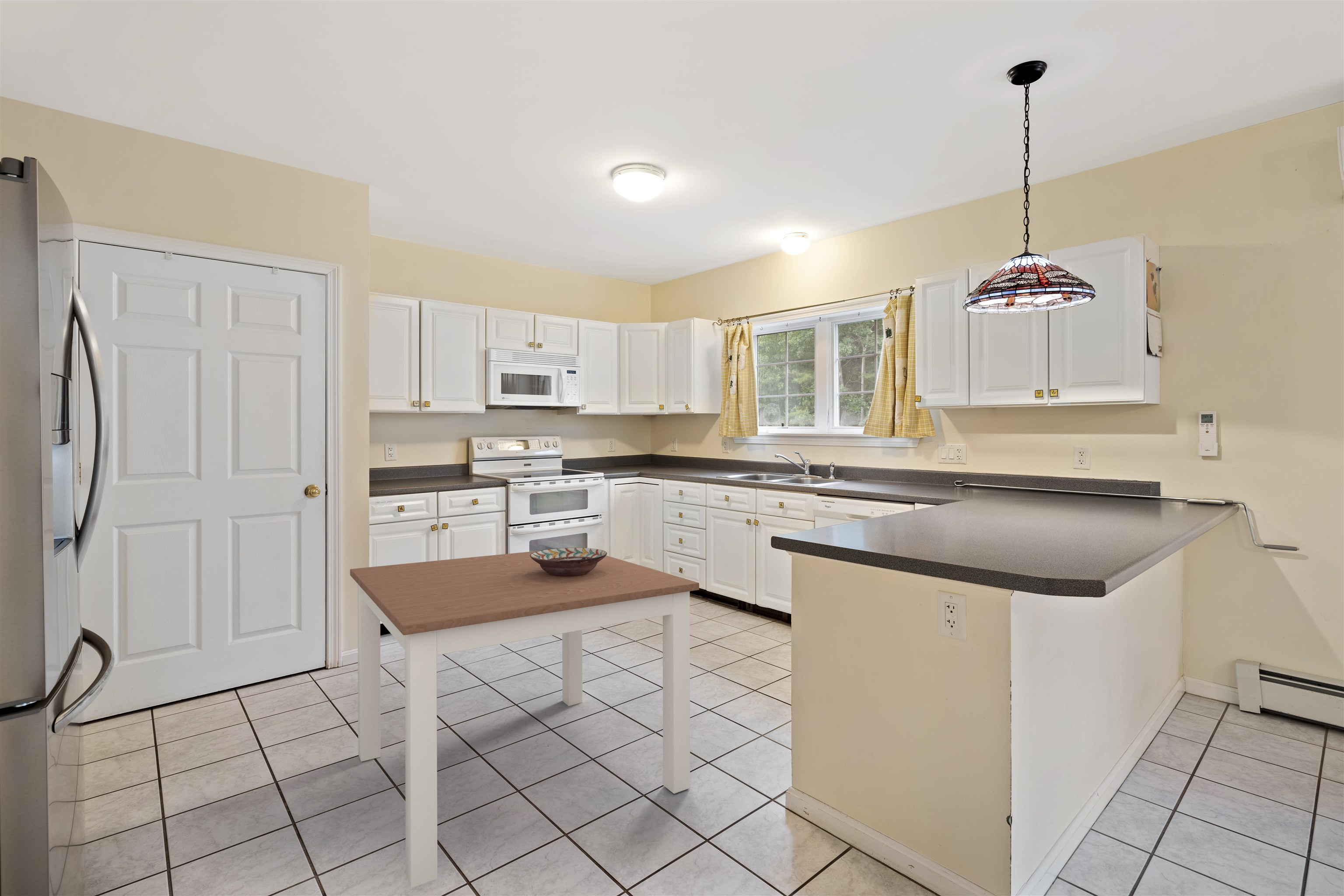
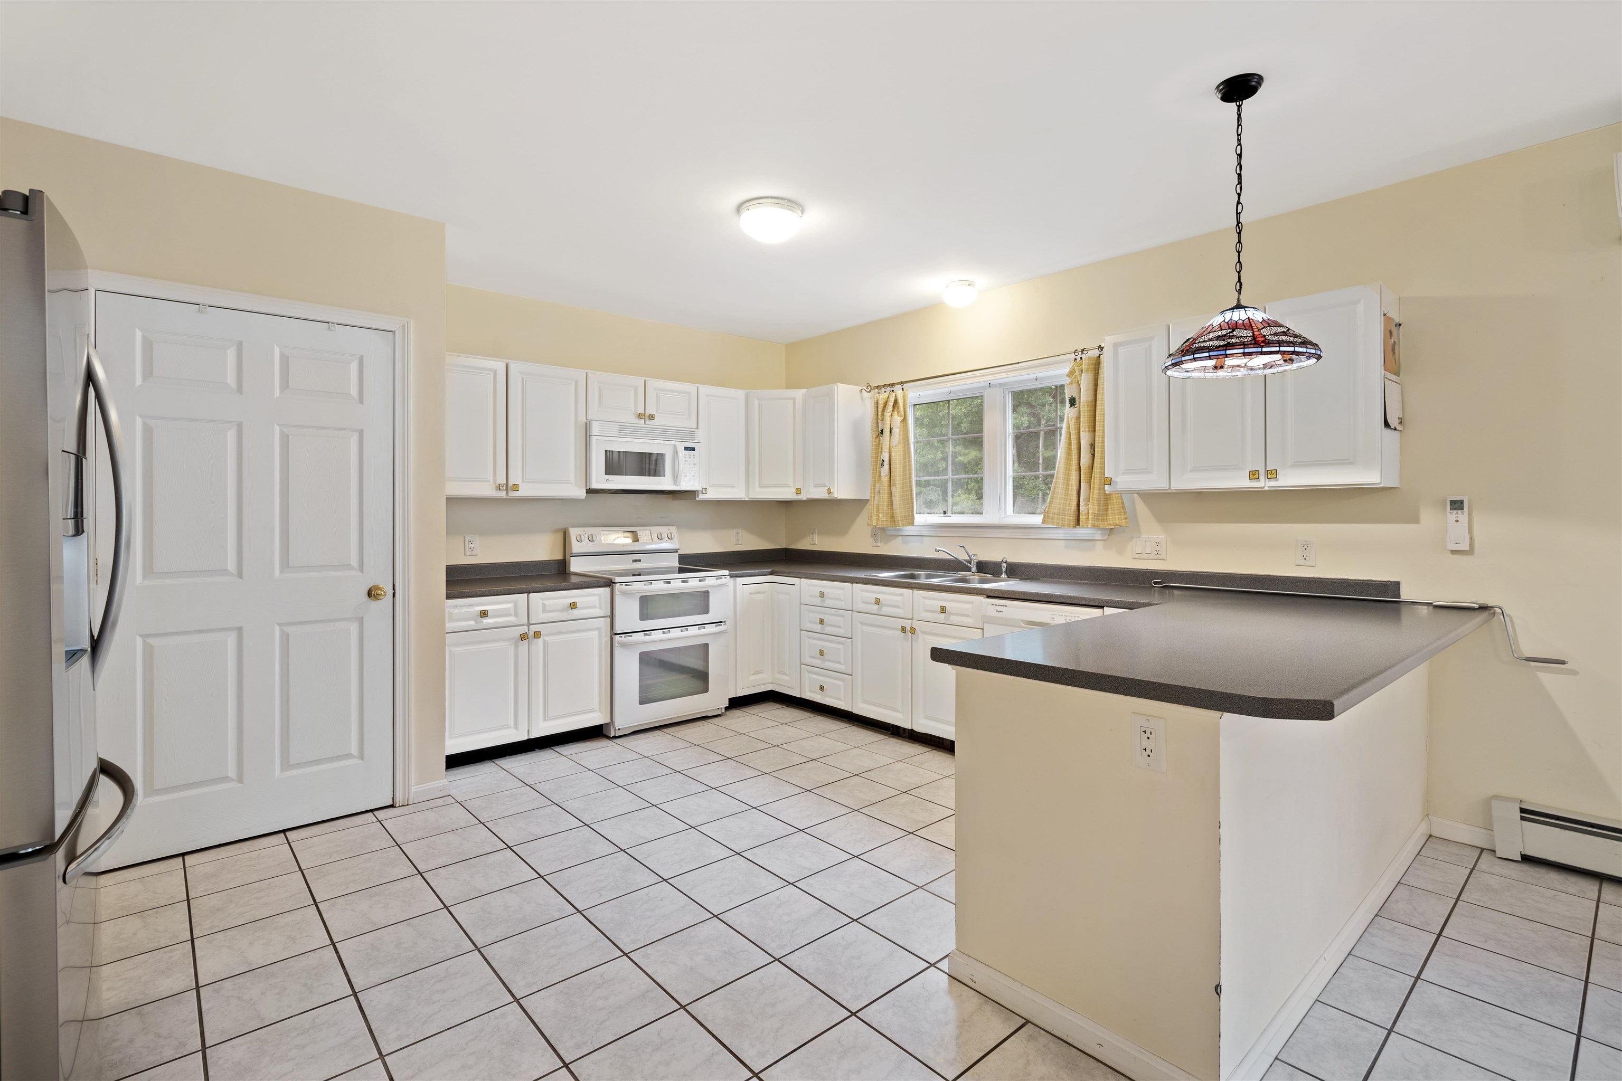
- dining table (511, 642)
- decorative bowl (569, 563)
